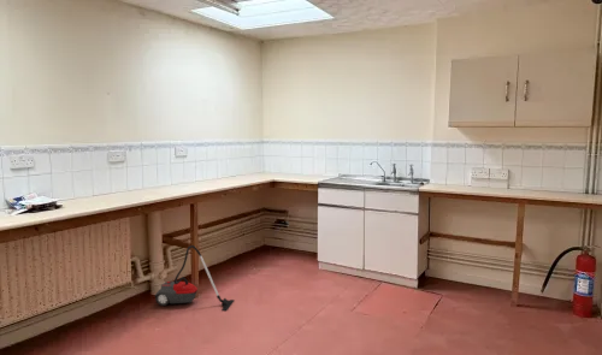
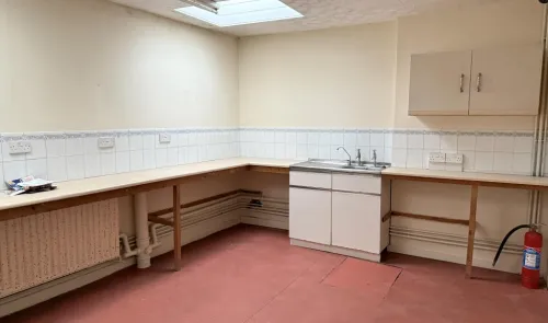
- vacuum cleaner (187, 280)
